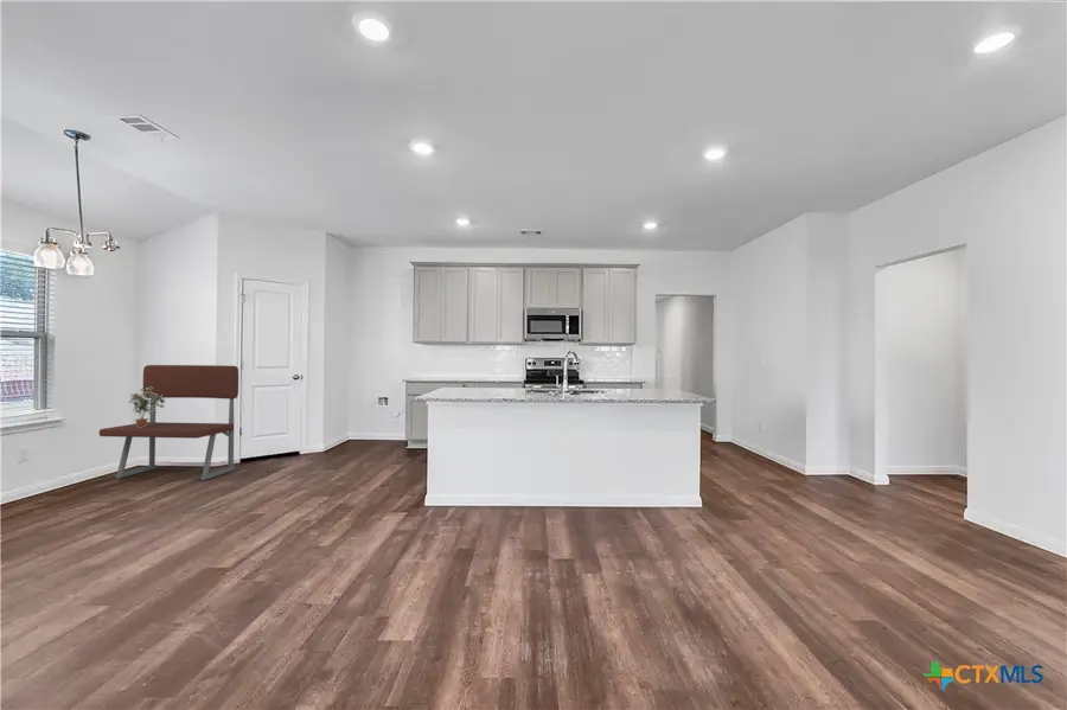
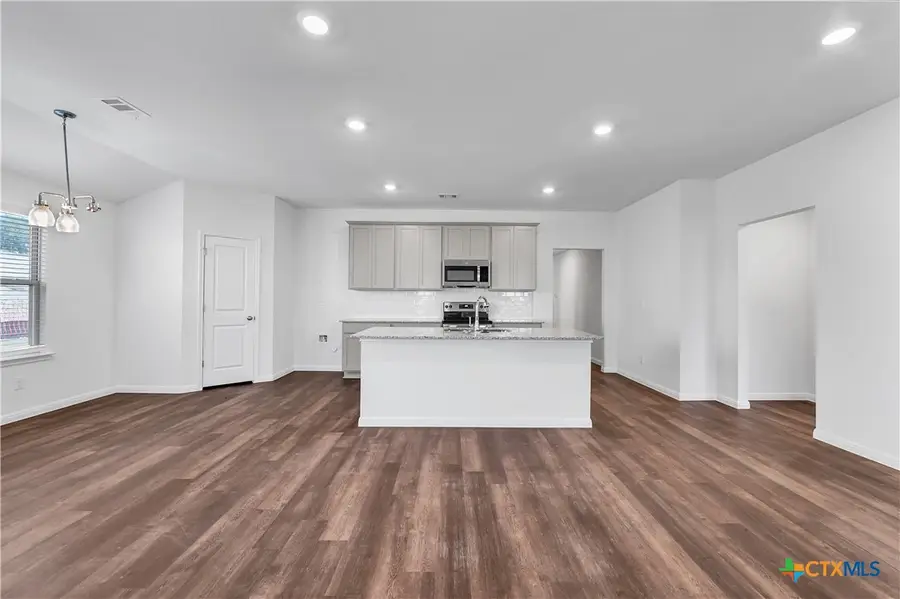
- potted plant (141, 407)
- bench (175, 423)
